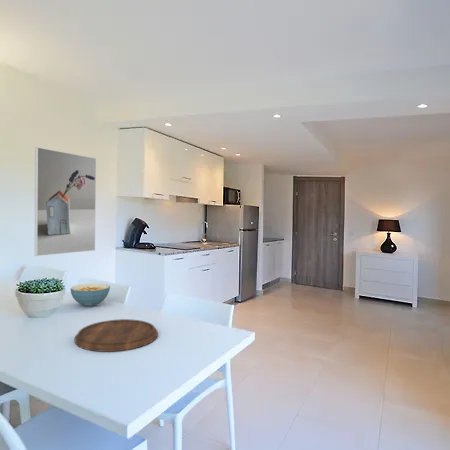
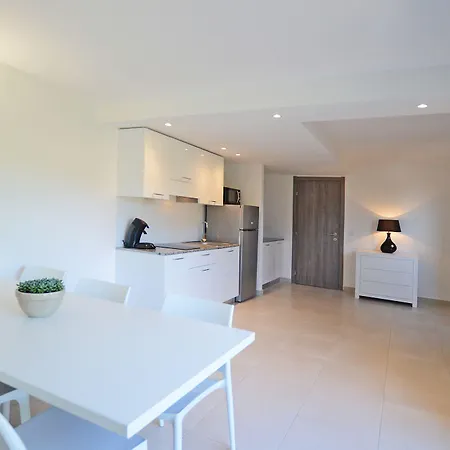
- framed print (67, 203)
- cereal bowl (90, 296)
- cutting board (117, 333)
